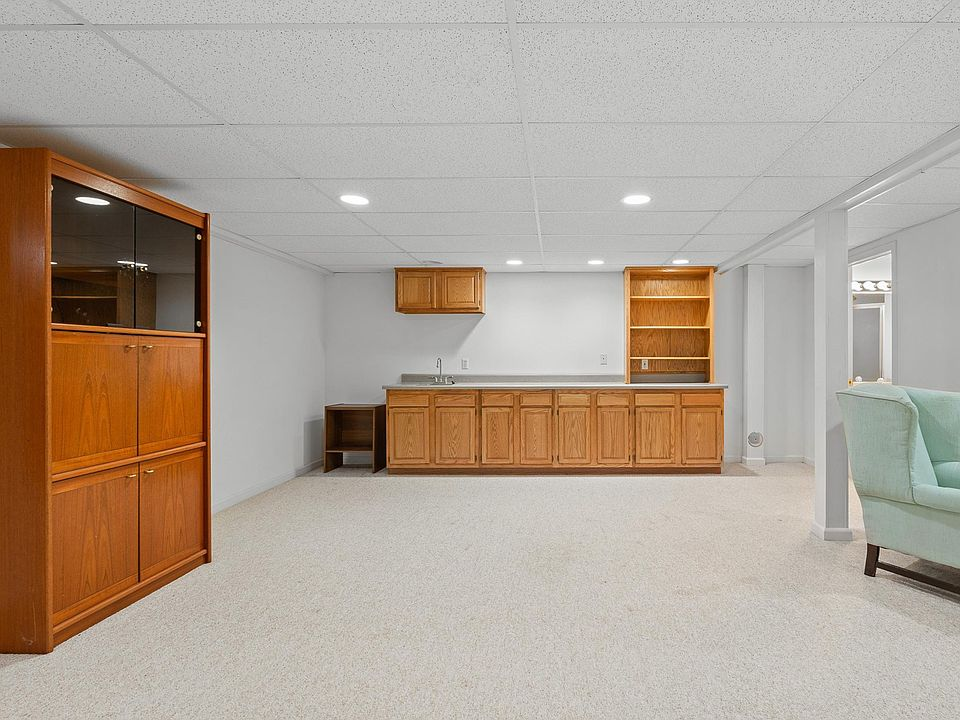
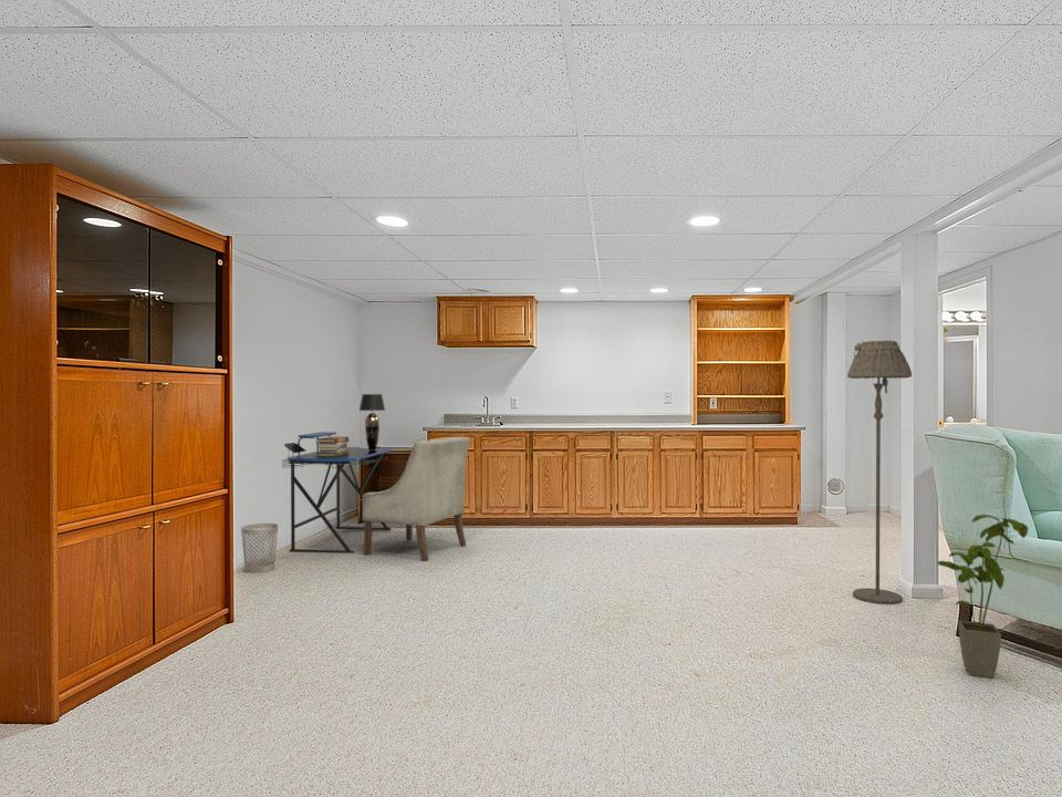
+ floor lamp (878, 469)
+ book stack (332, 446)
+ wastebasket (259, 547)
+ chair (417, 494)
+ table lamp (372, 422)
+ house plant (982, 591)
+ desk (339, 487)
